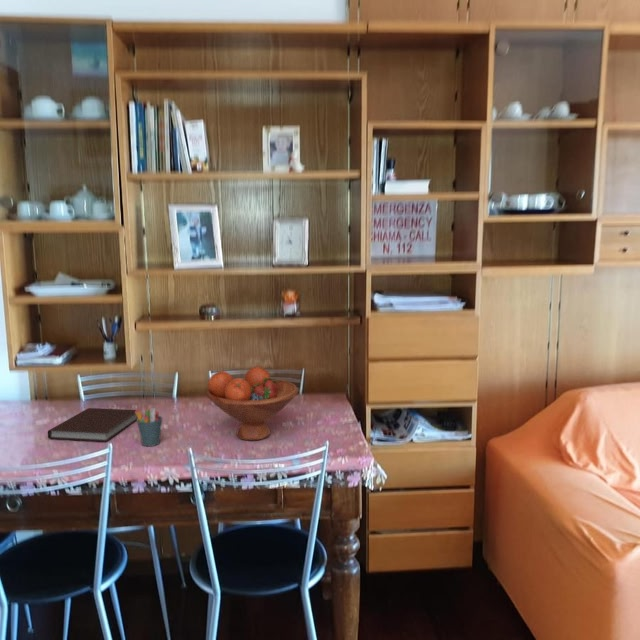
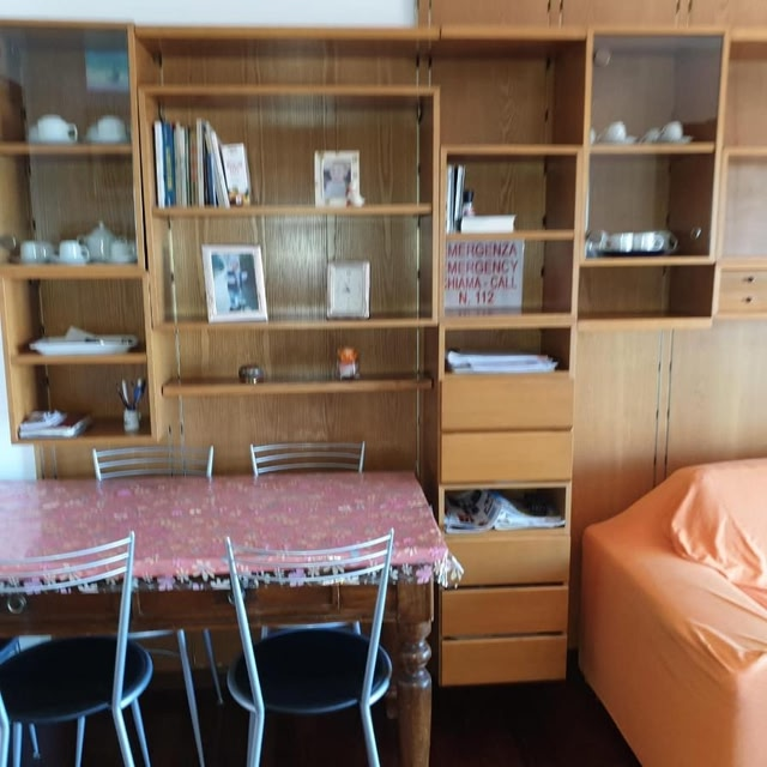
- pen holder (149, 424)
- notebook (96, 423)
- fruit bowl (252, 403)
